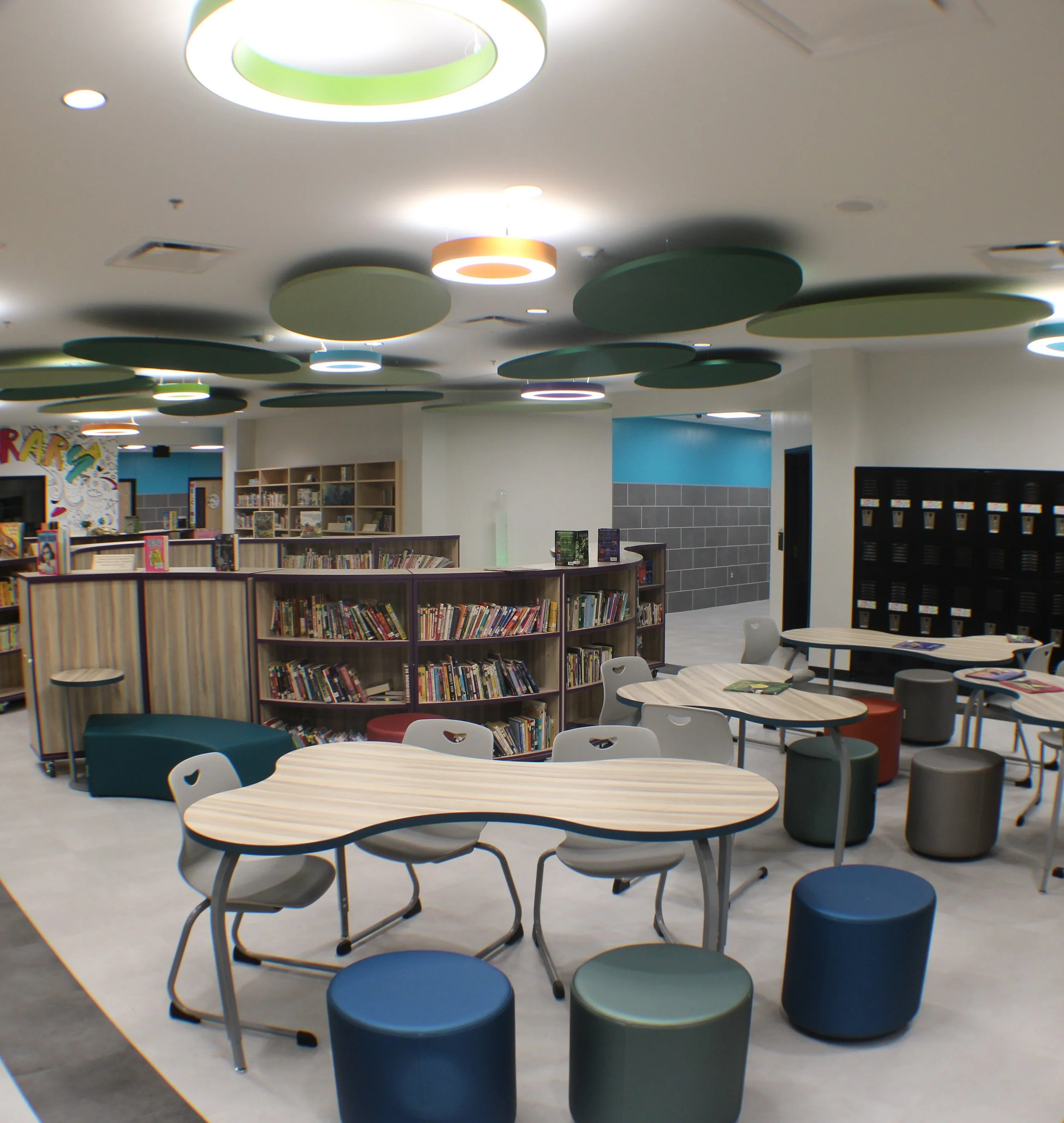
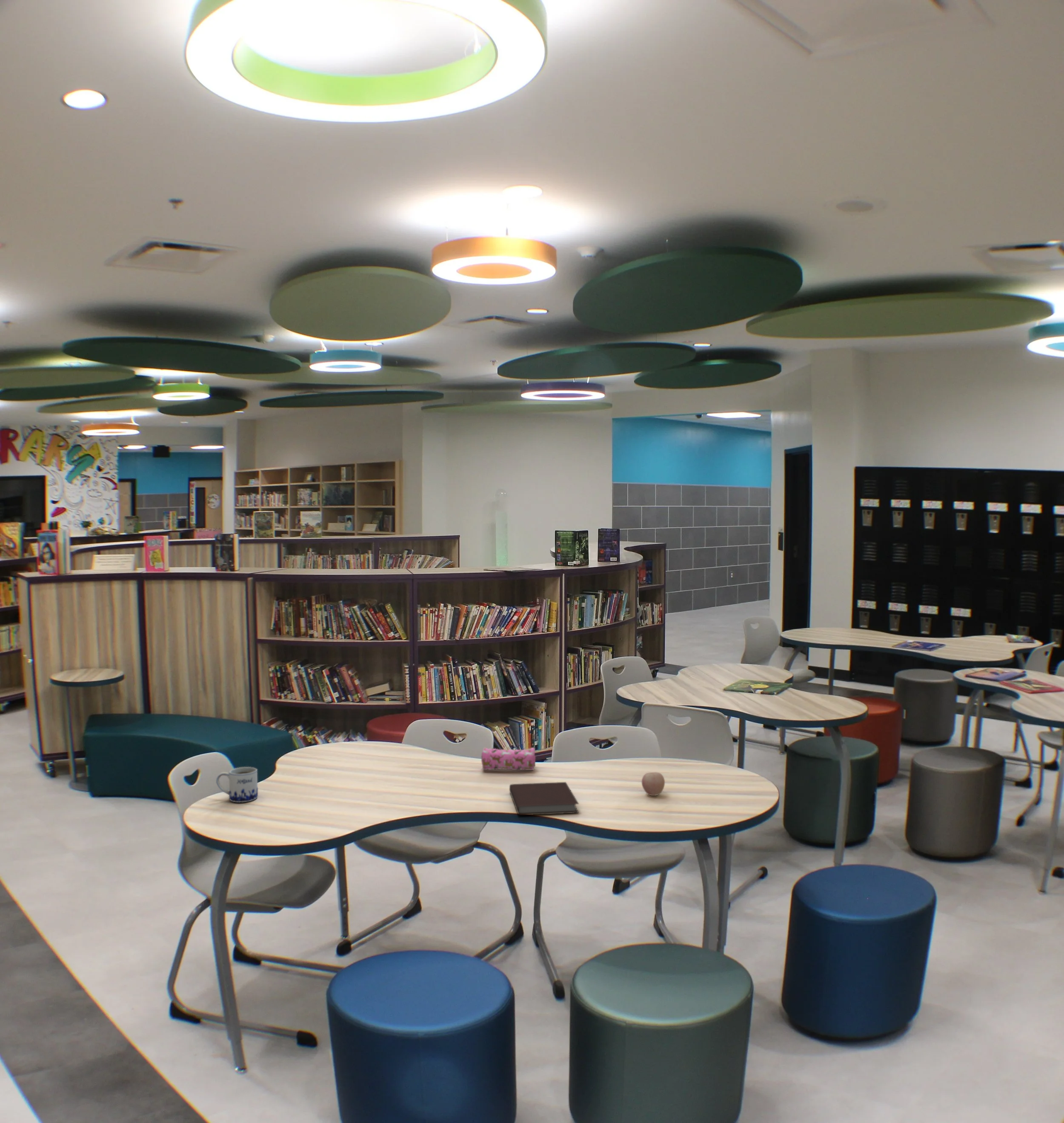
+ notebook (543, 798)
+ apple (653, 783)
+ pencil case (508, 758)
+ mug (239, 784)
